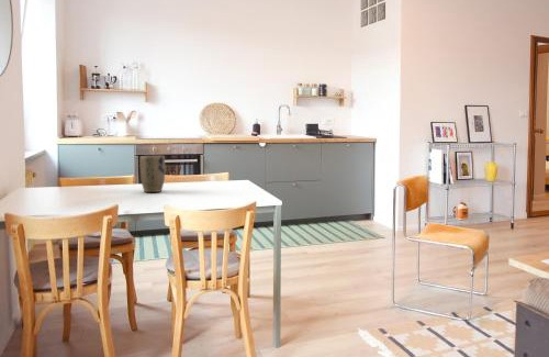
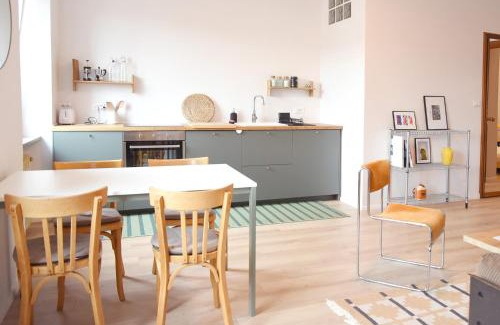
- plant pot (153, 174)
